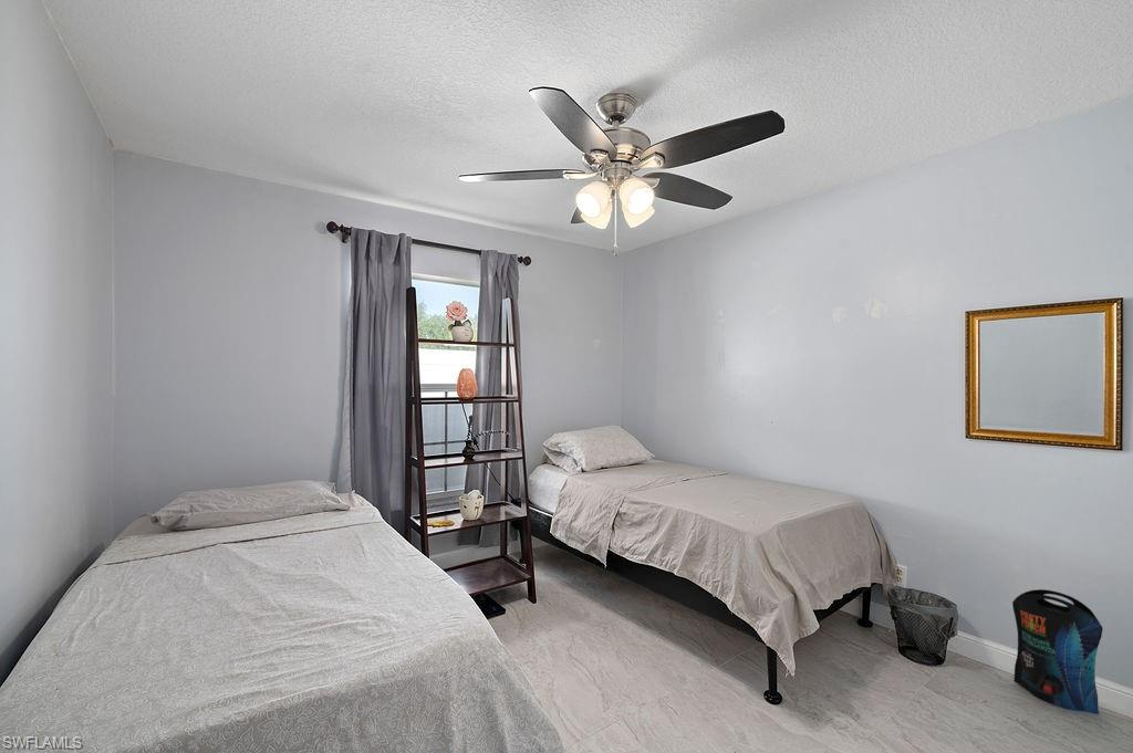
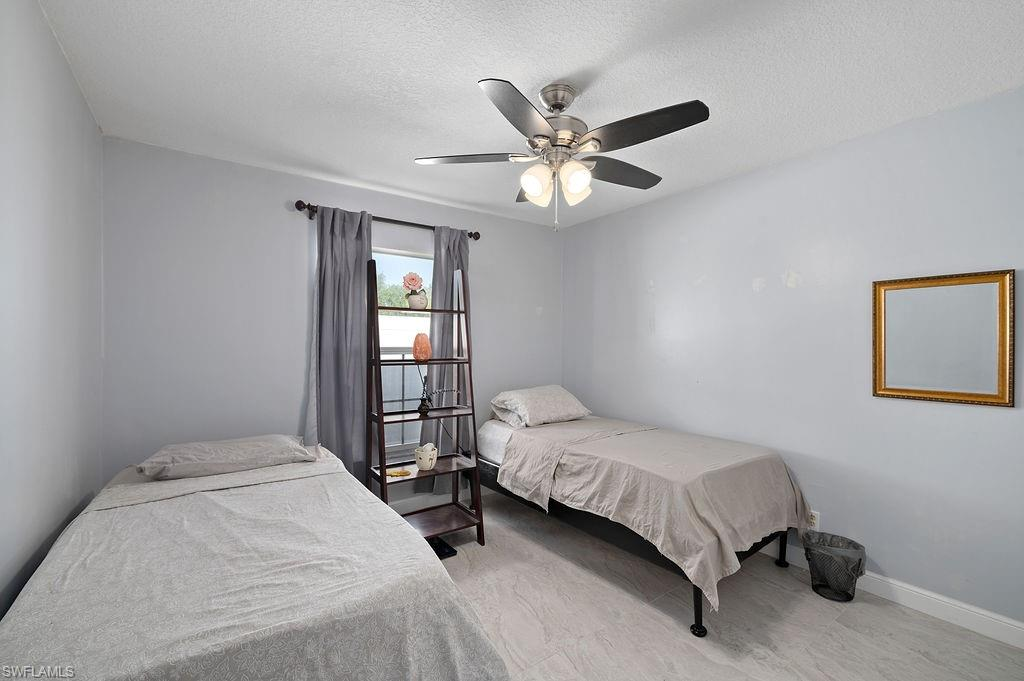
- pouch (1052, 648)
